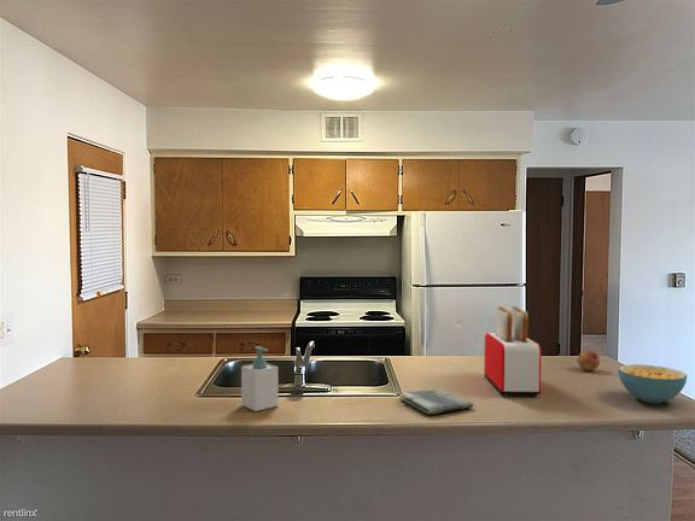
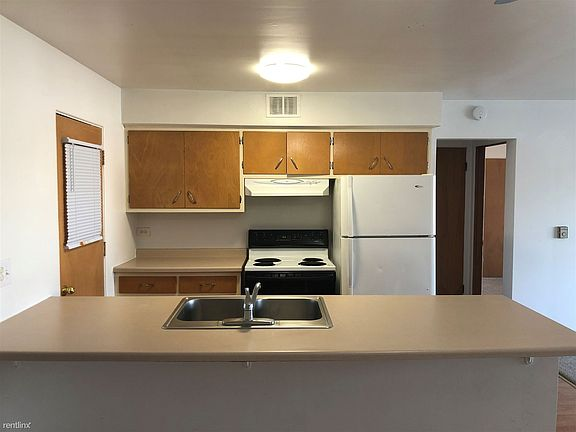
- cereal bowl (650, 386)
- dish towel (434, 398)
- fruit (588, 359)
- soap bottle (259, 376)
- toaster (510, 346)
